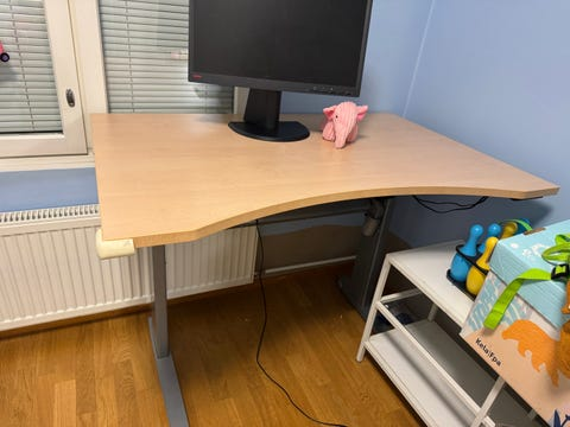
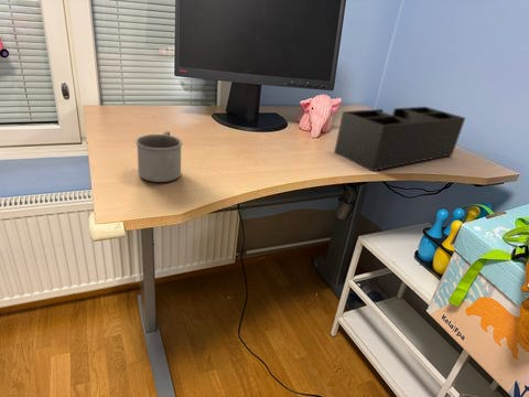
+ mug (160, 155)
+ desk organizer (401, 135)
